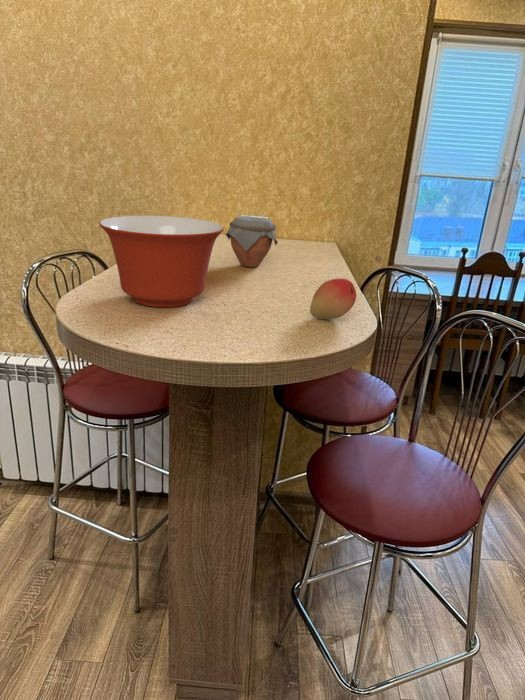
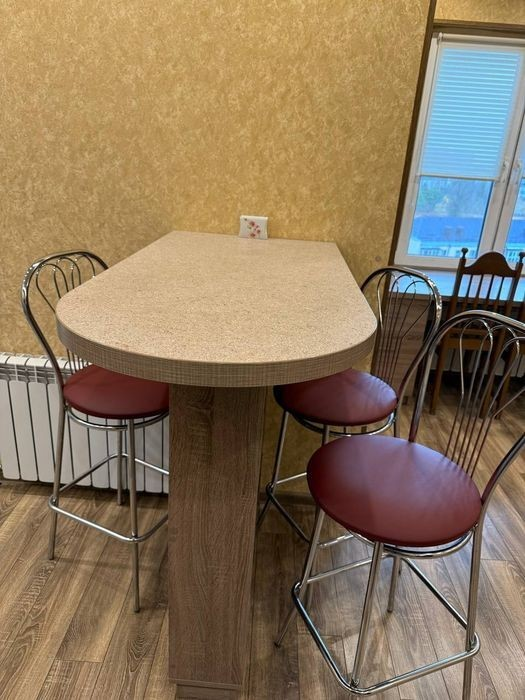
- mixing bowl (163, 262)
- jar (250, 241)
- fruit (333, 299)
